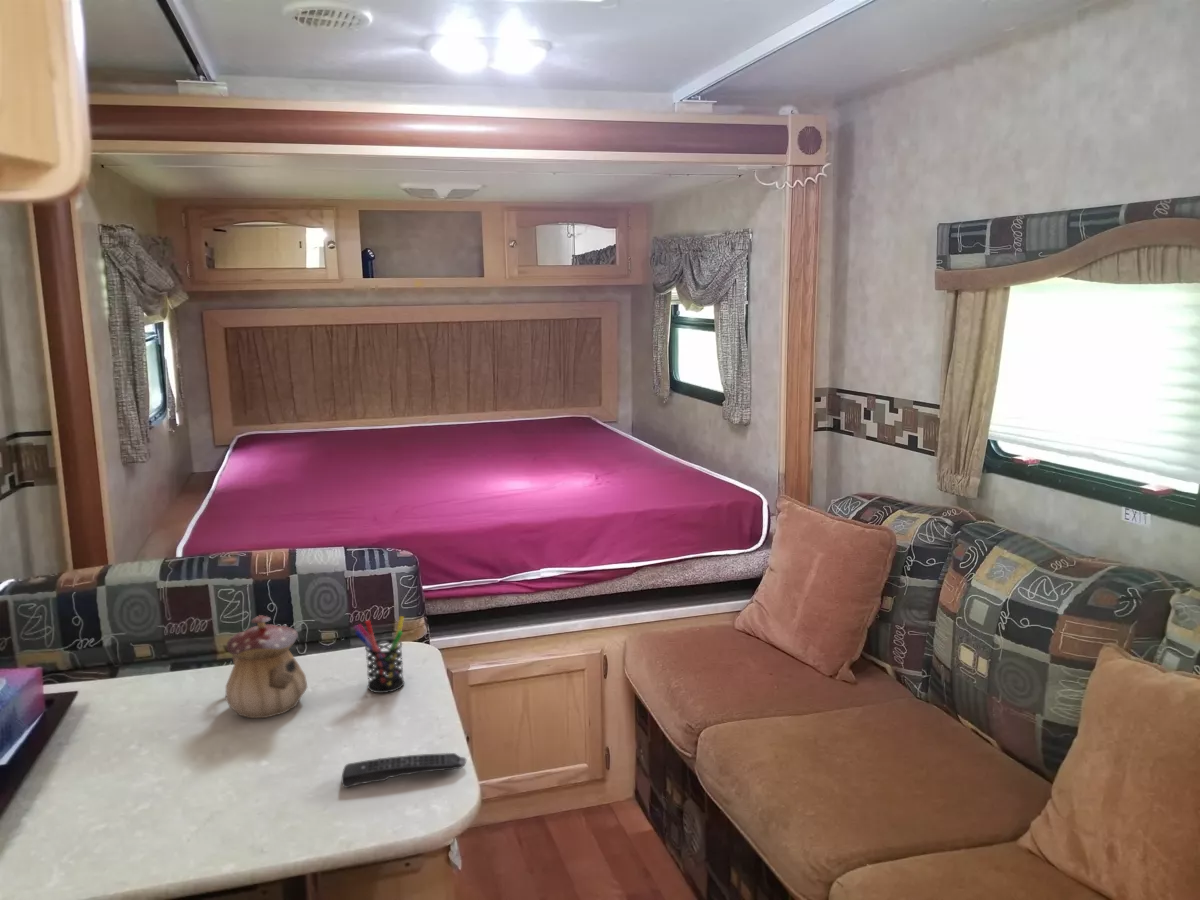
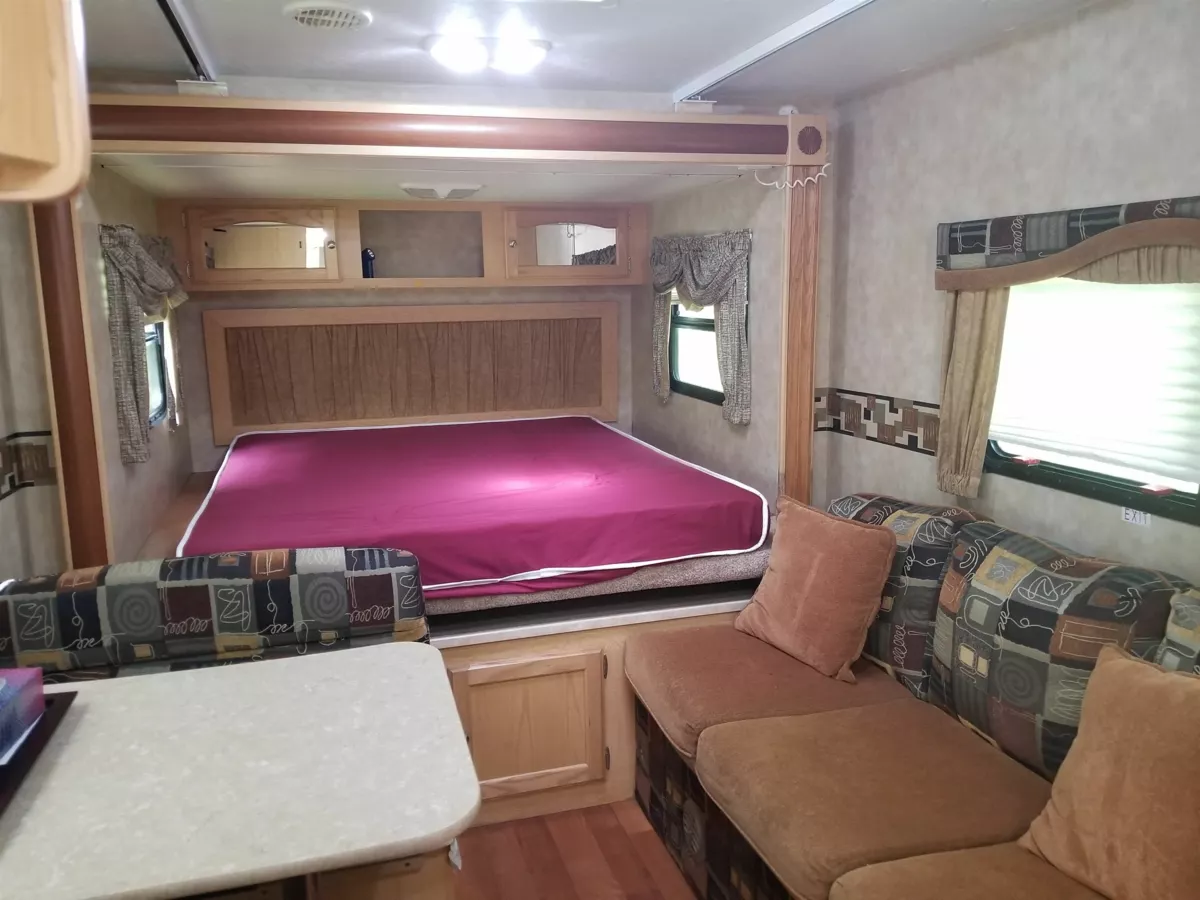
- teapot (261, 658)
- pen holder (385, 652)
- remote control (405, 767)
